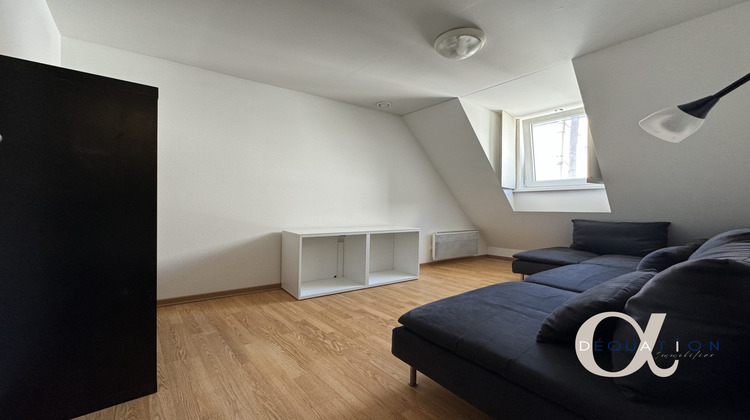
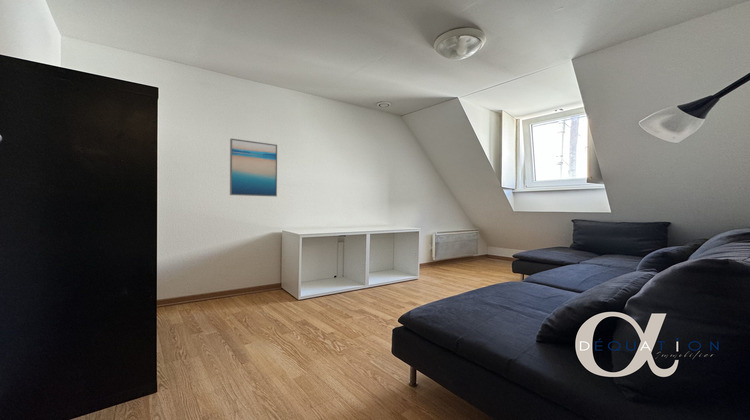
+ wall art (254, 168)
